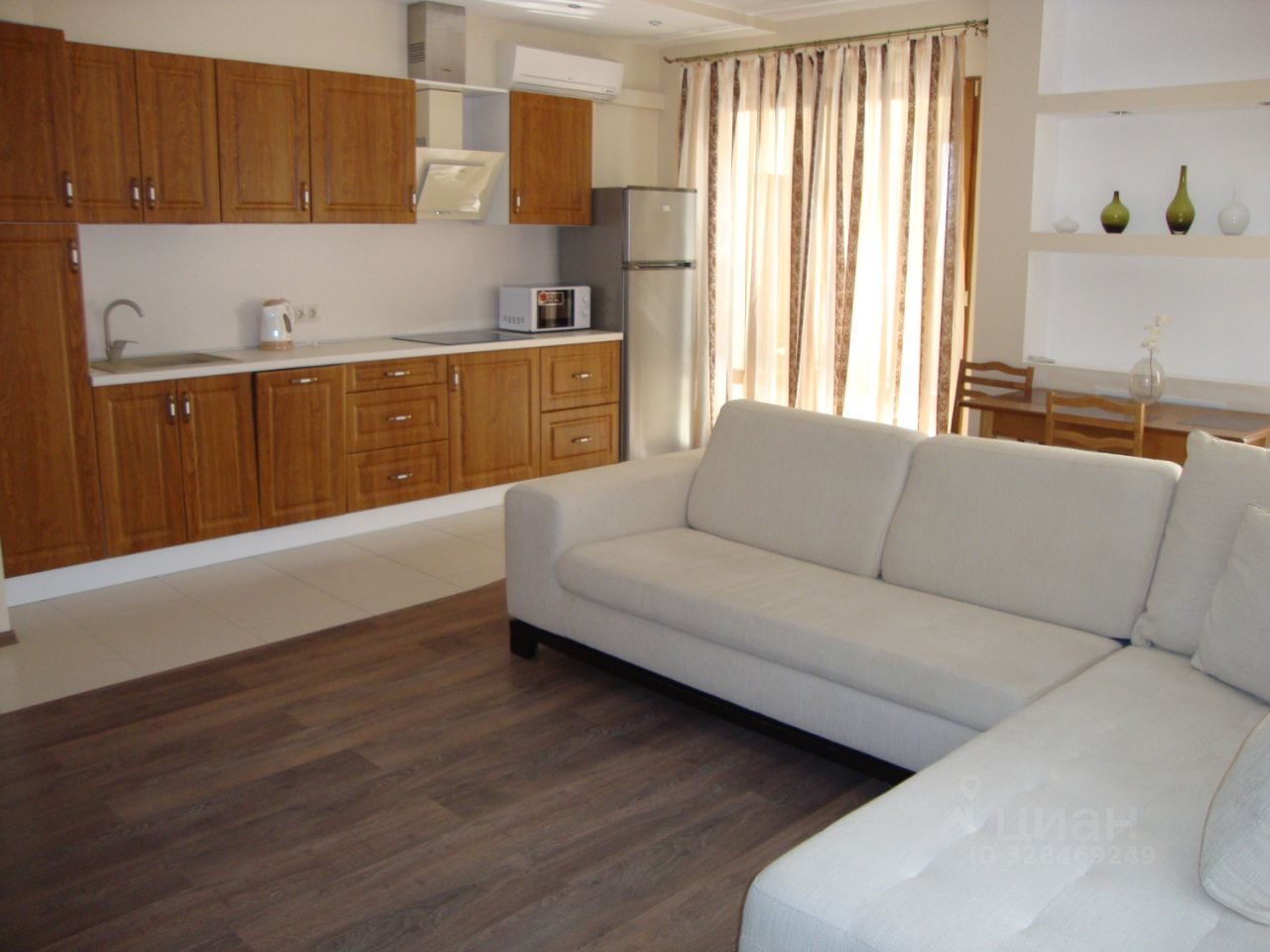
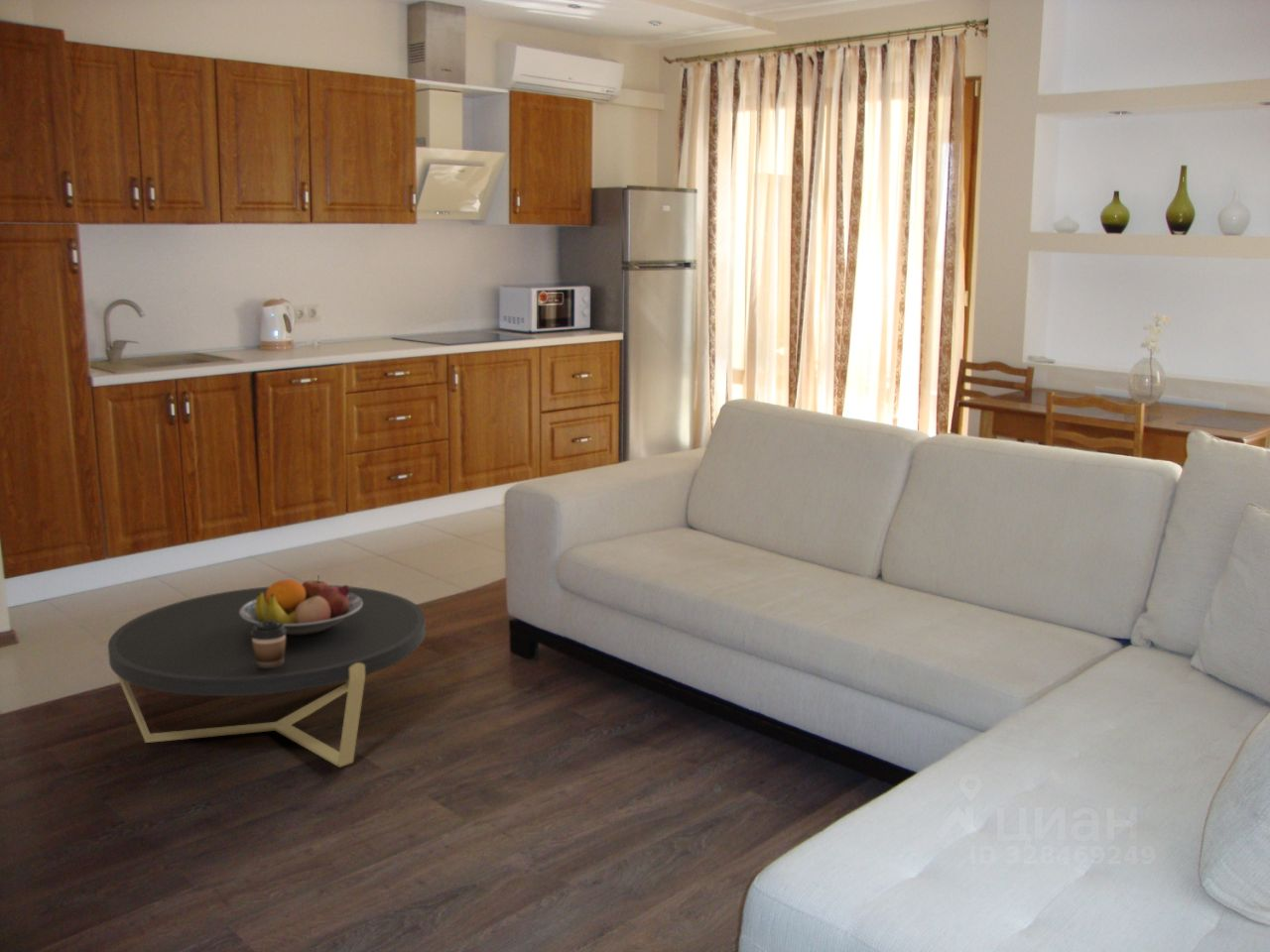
+ fruit bowl (301, 601)
+ coffee table (276, 677)
+ coffee cup (269, 642)
